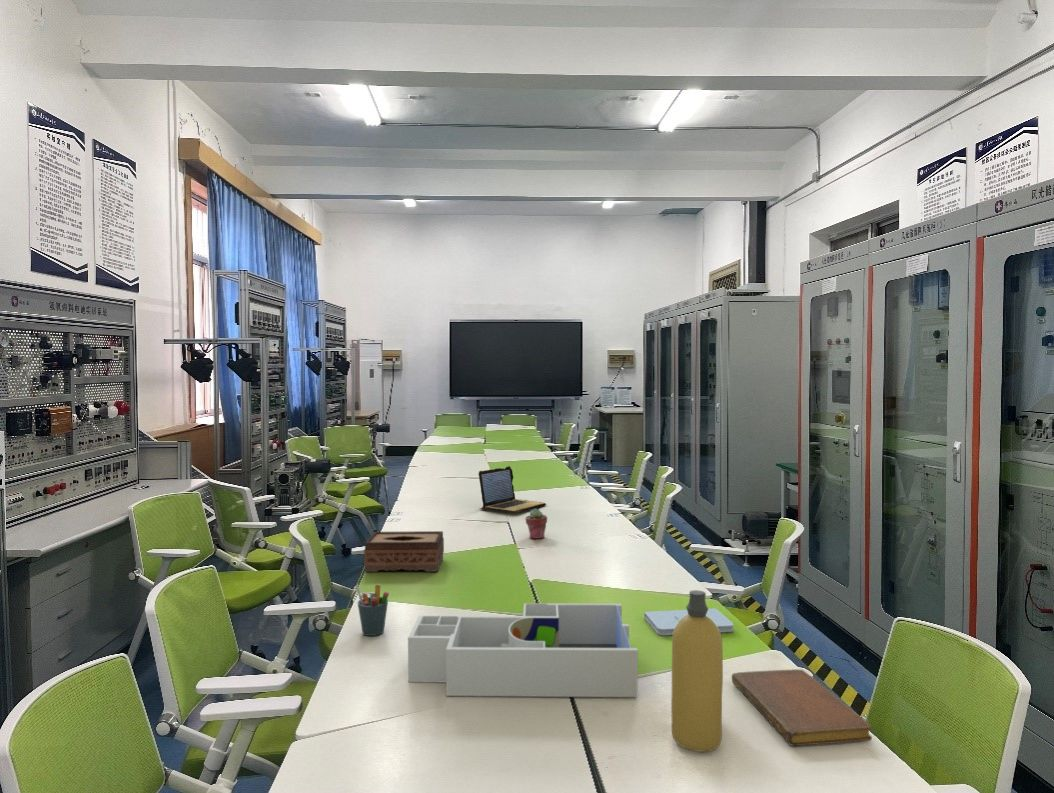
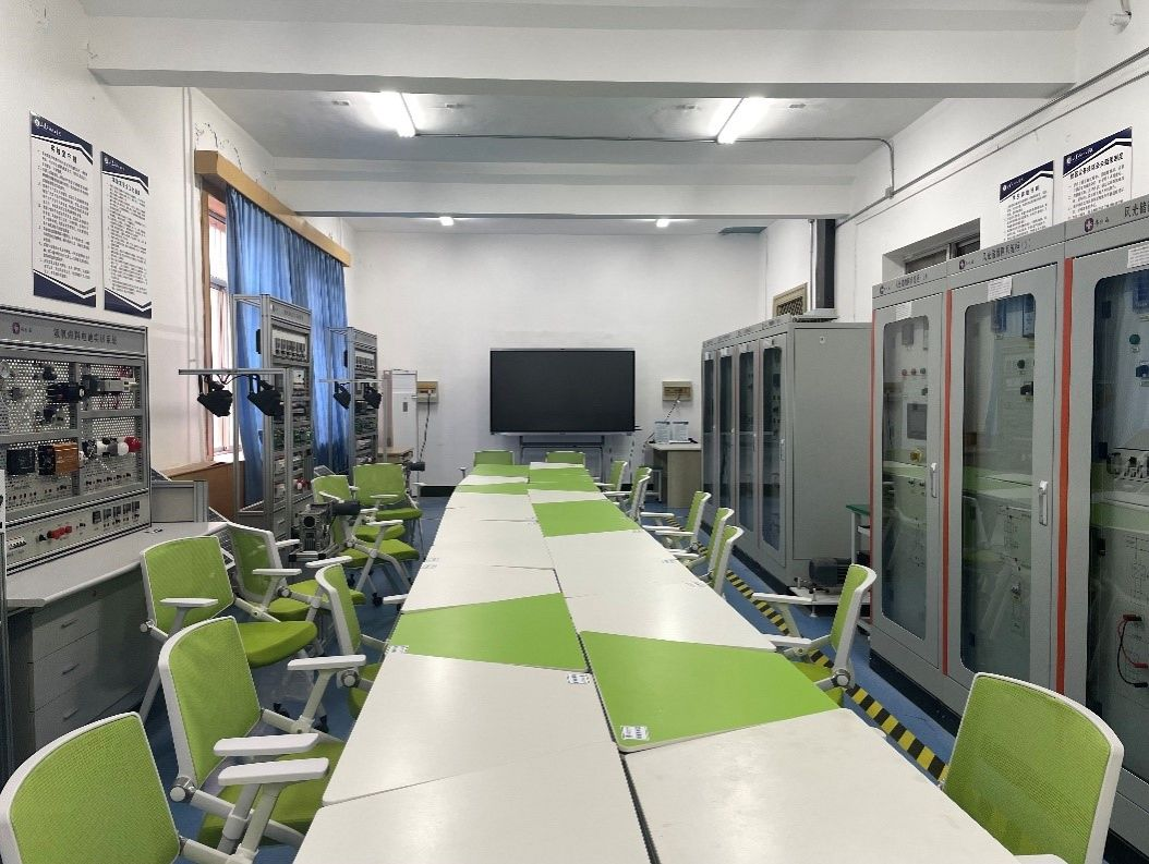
- laptop (513, 488)
- notebook (796, 703)
- tissue box (405, 550)
- bottle (700, 662)
- potted succulent (536, 522)
- desk organizer (521, 645)
- notepad (685, 615)
- pen holder (373, 608)
